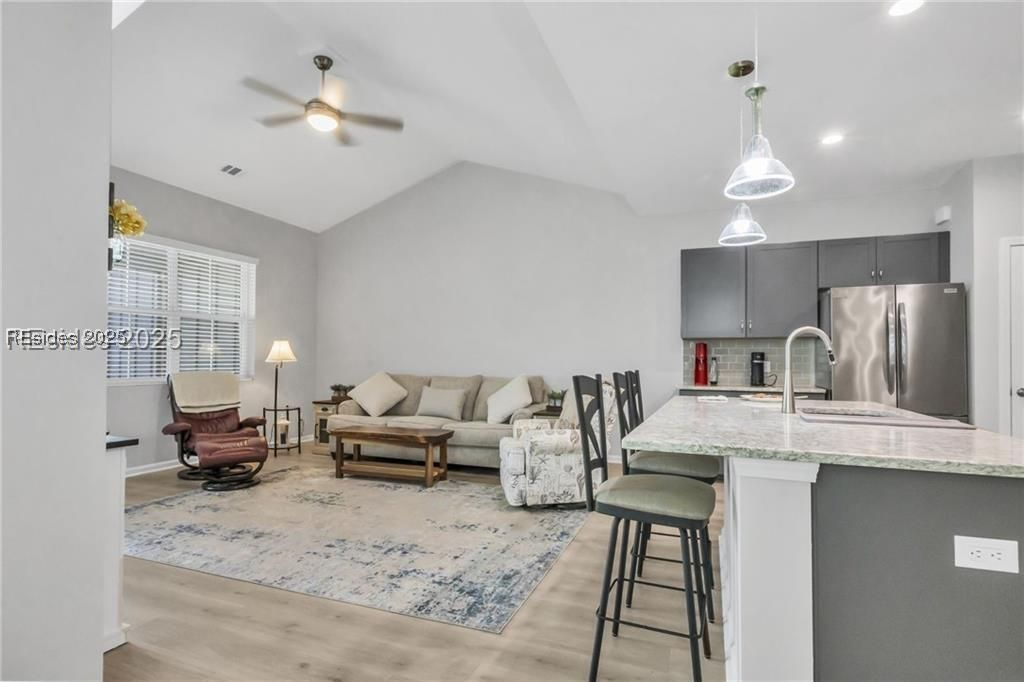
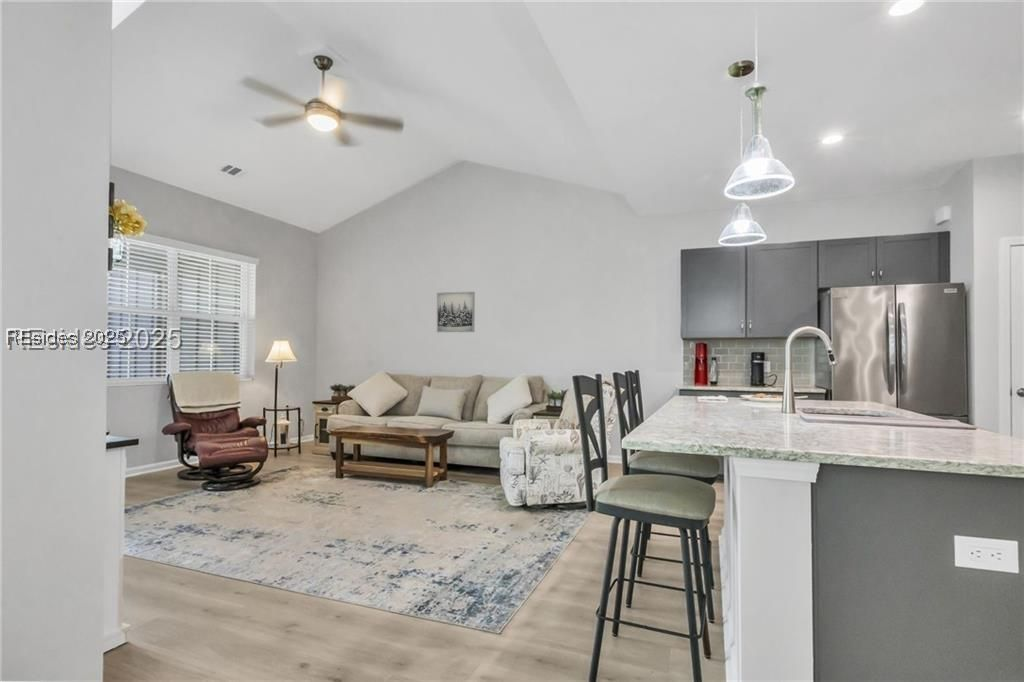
+ wall art (455, 312)
